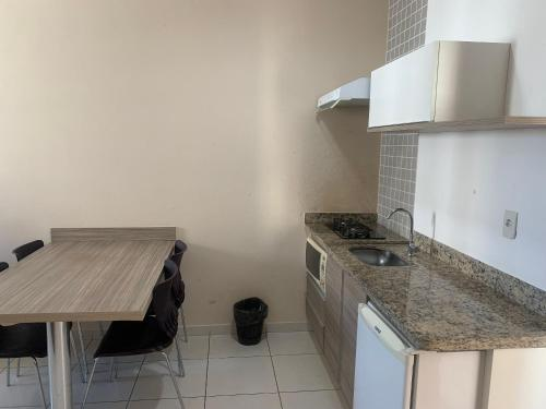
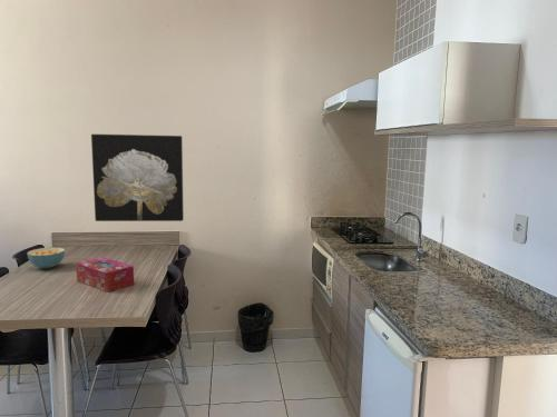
+ cereal bowl (47, 259)
+ wall art (138, 178)
+ tissue box (105, 272)
